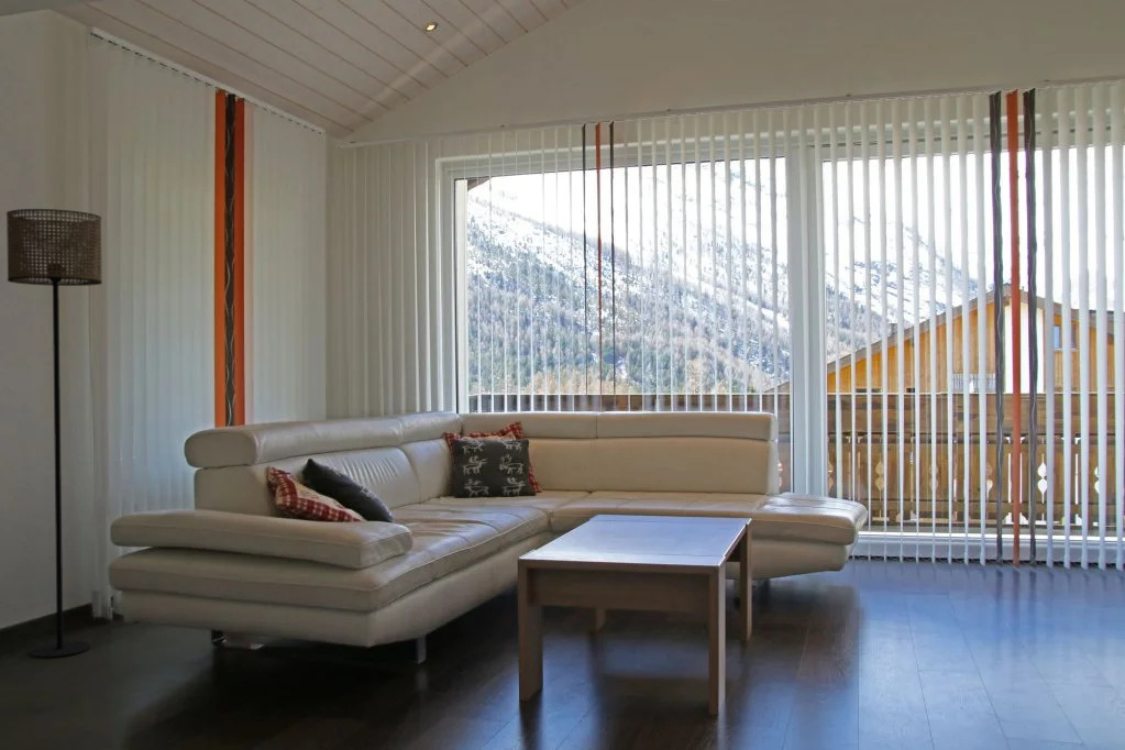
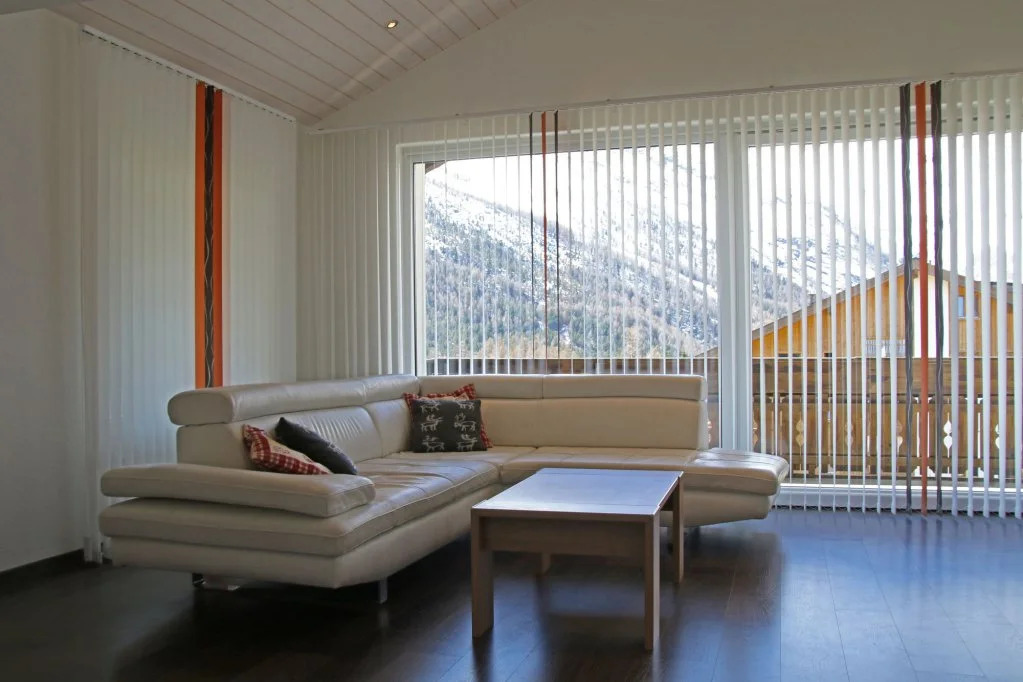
- floor lamp (57, 432)
